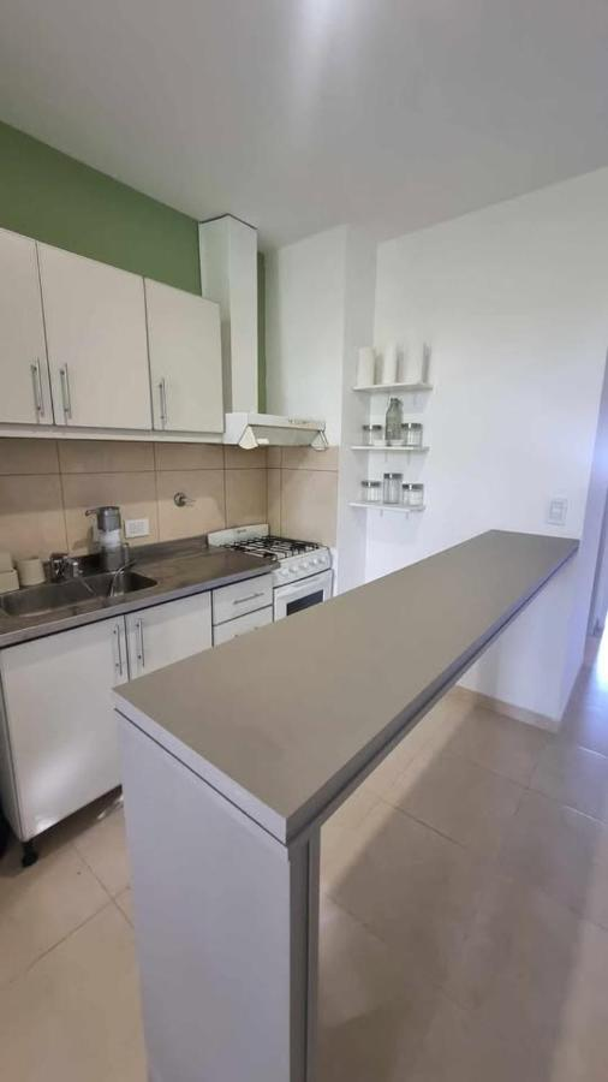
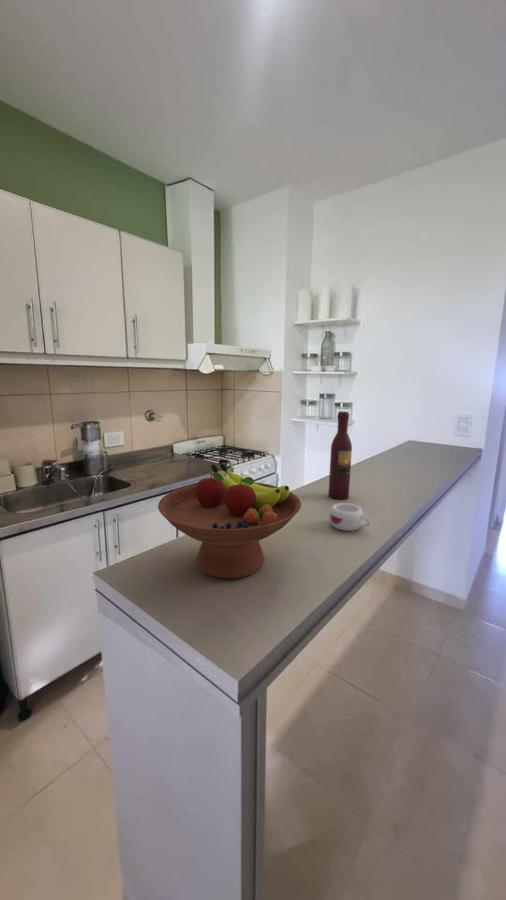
+ fruit bowl (230, 520)
+ wine bottle (340, 454)
+ mug (350, 517)
